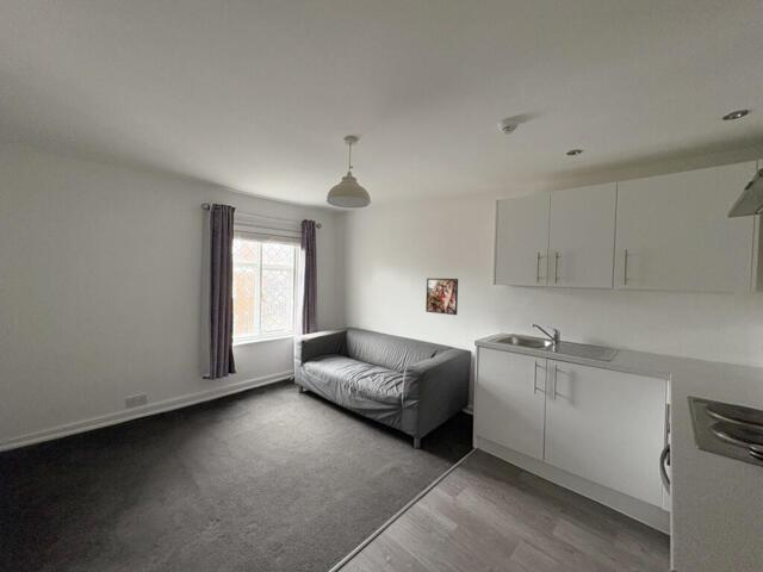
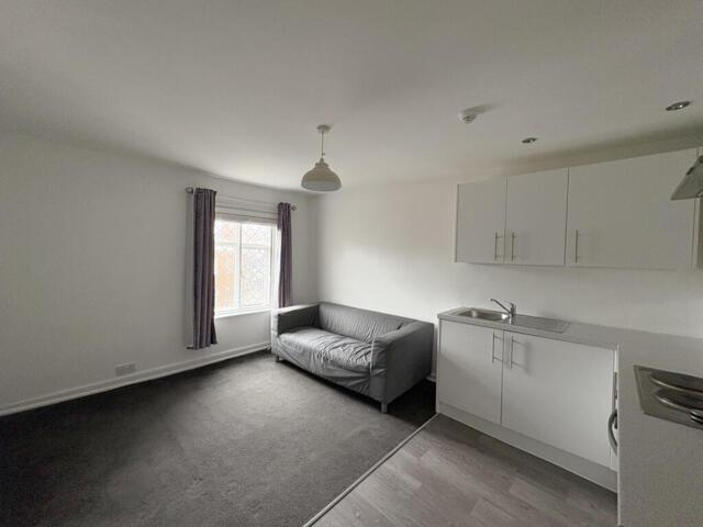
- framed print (441, 296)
